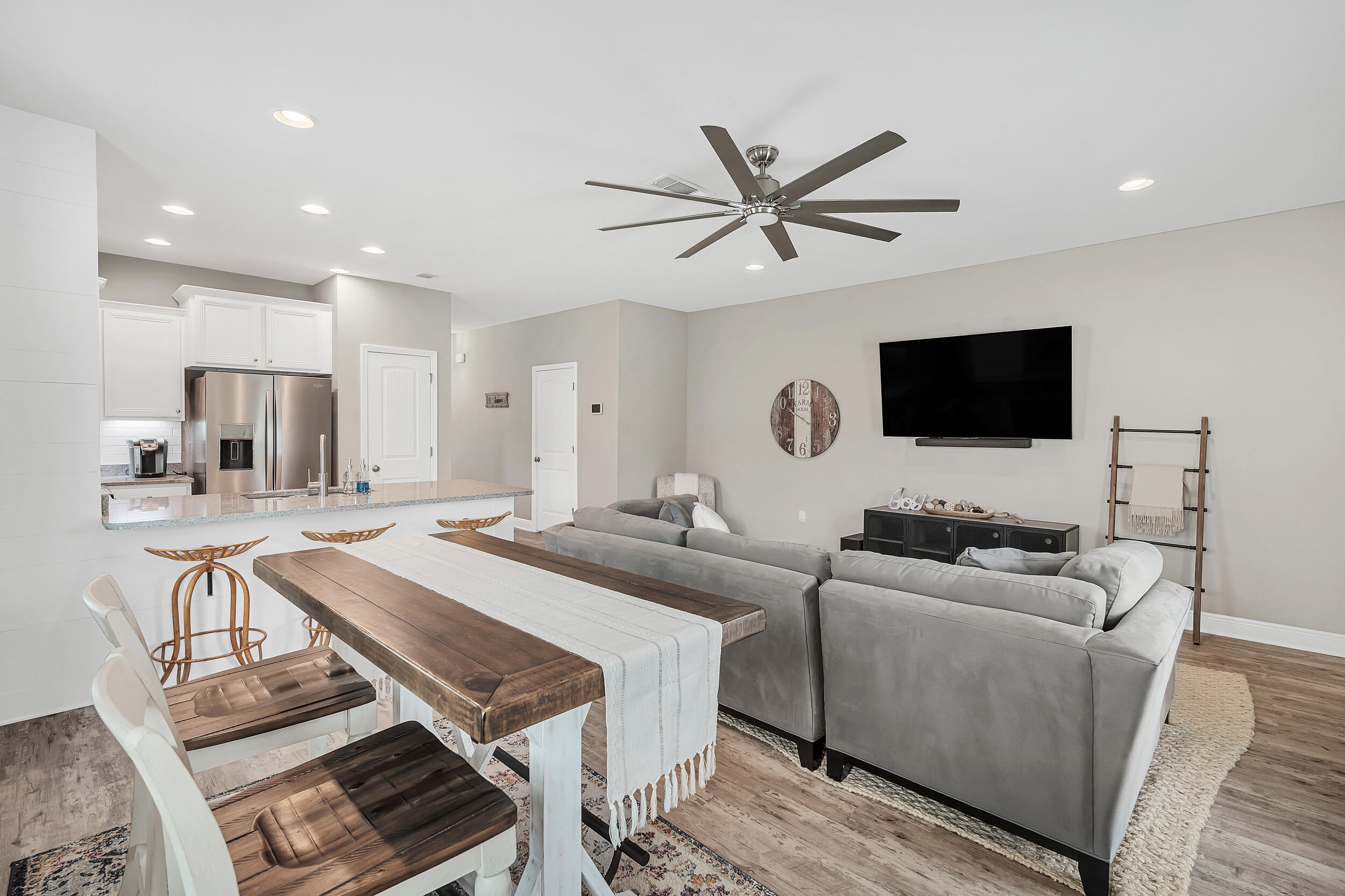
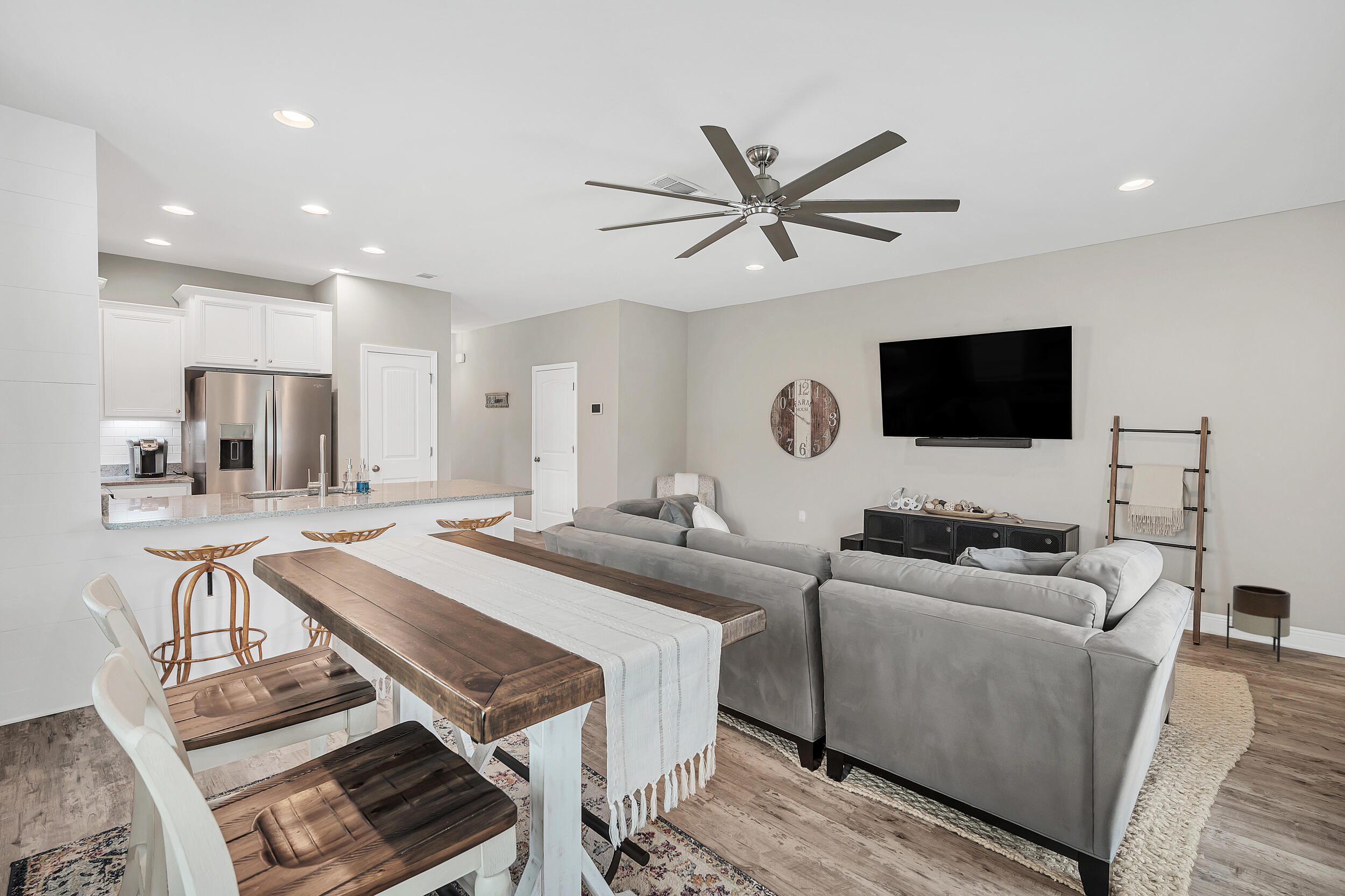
+ planter (1261, 621)
